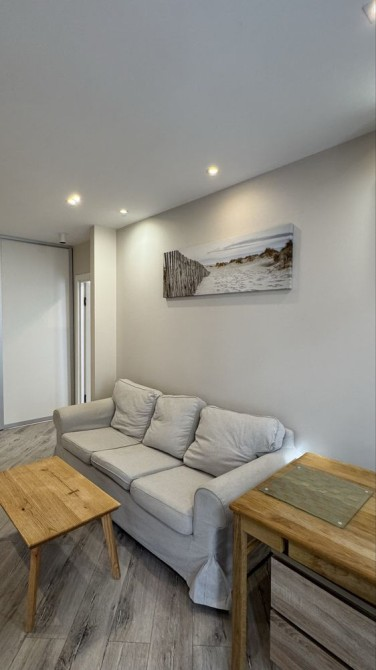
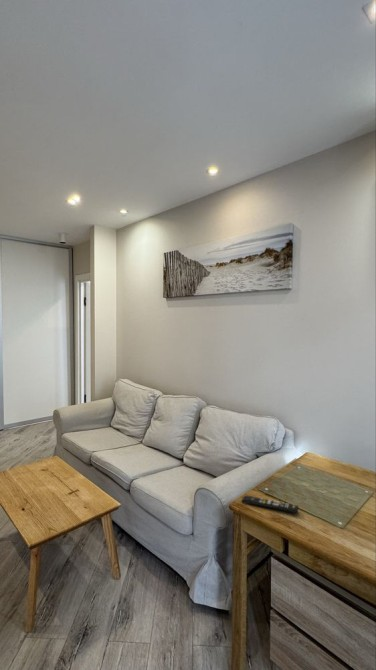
+ remote control (269, 504)
